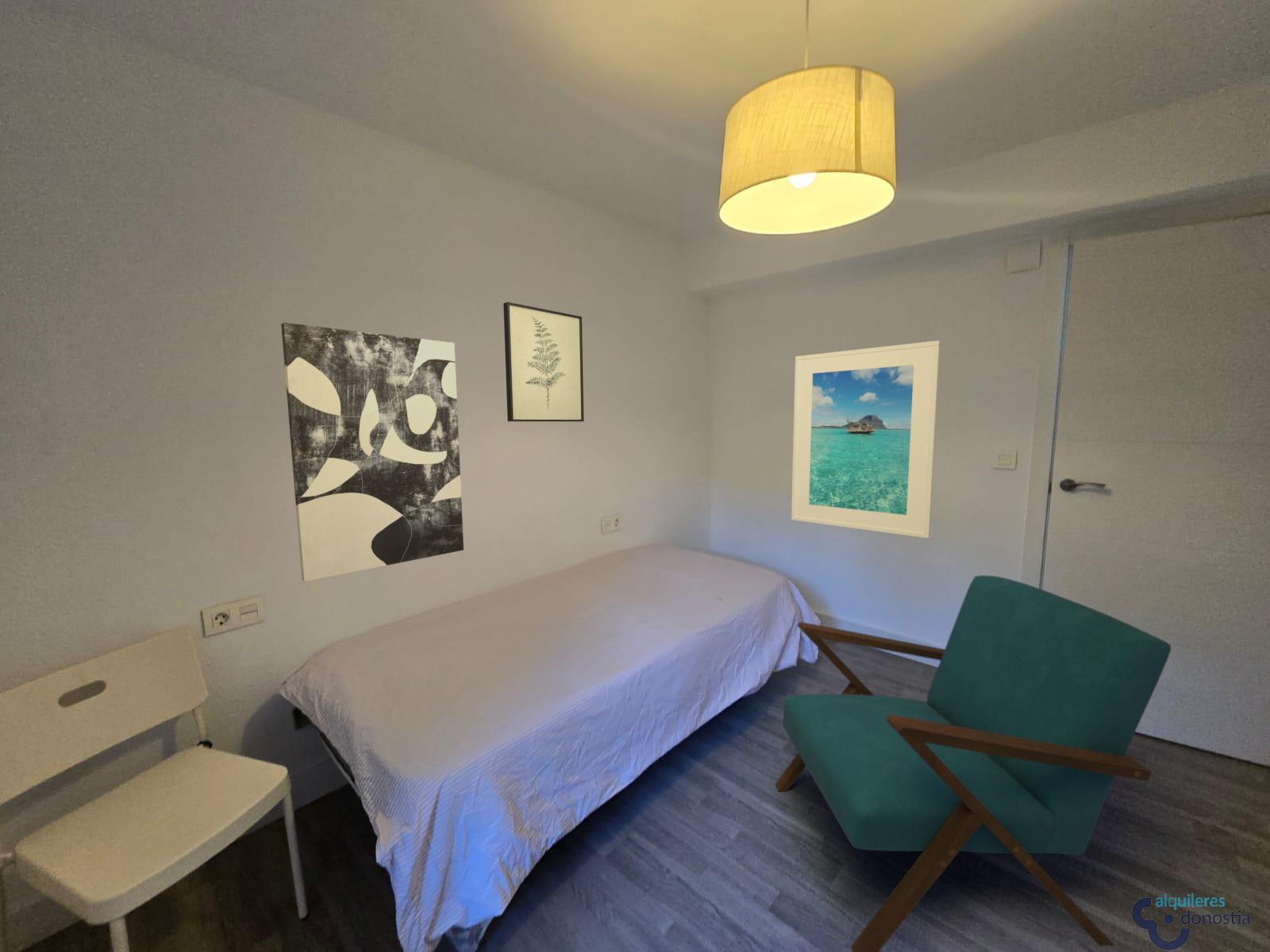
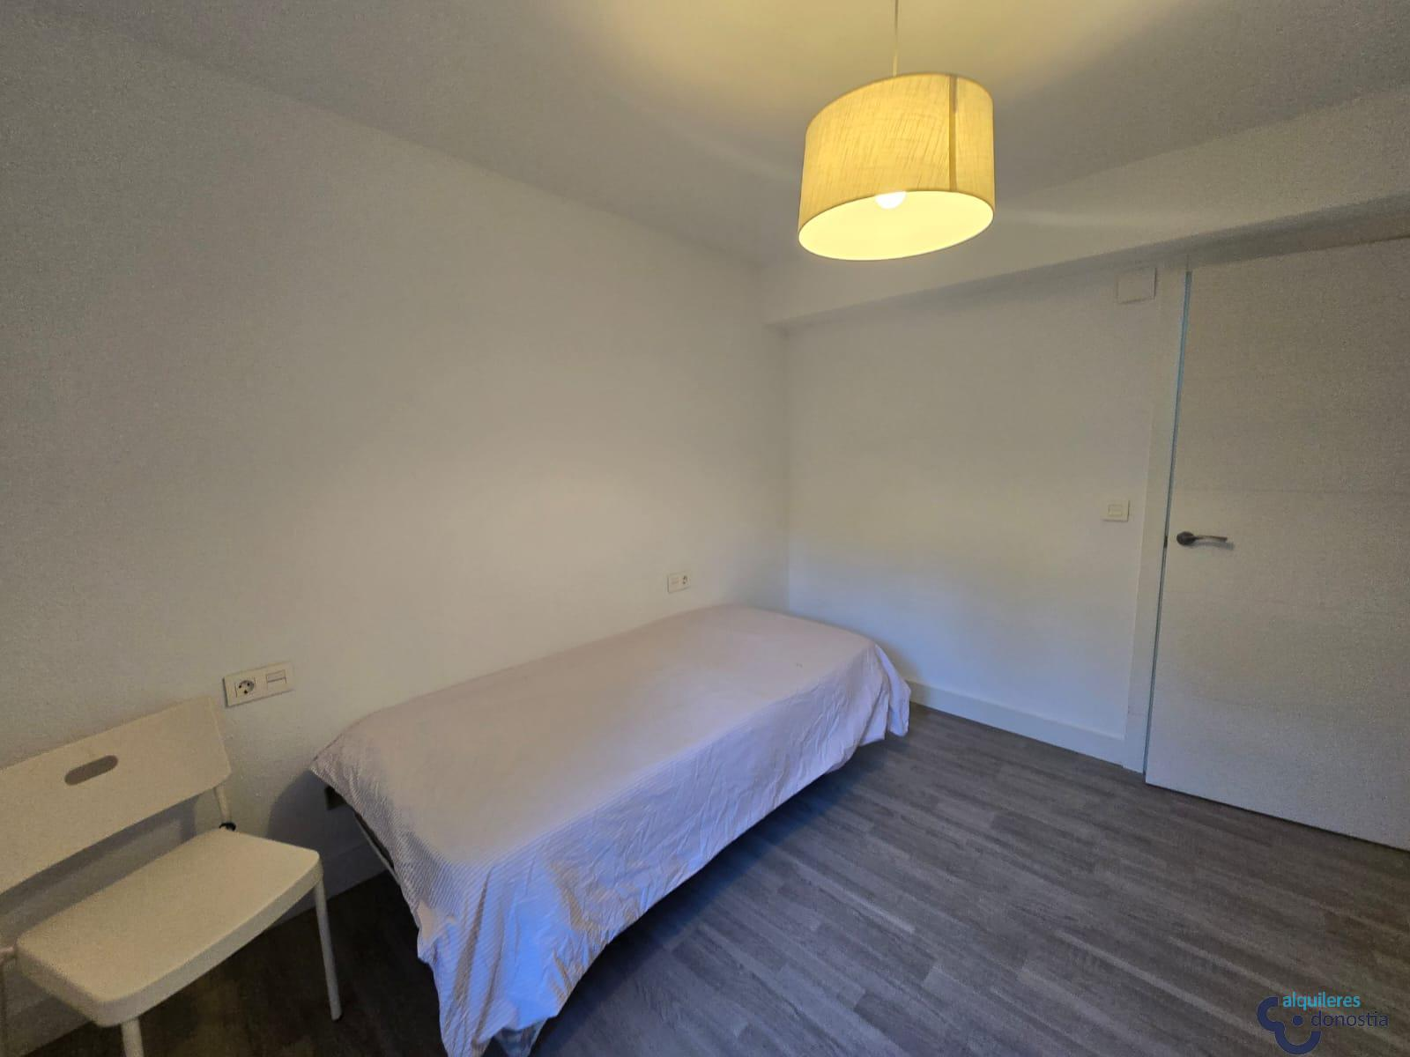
- armchair (940, 727)
- wall art (546, 367)
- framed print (857, 440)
- wall art (384, 451)
